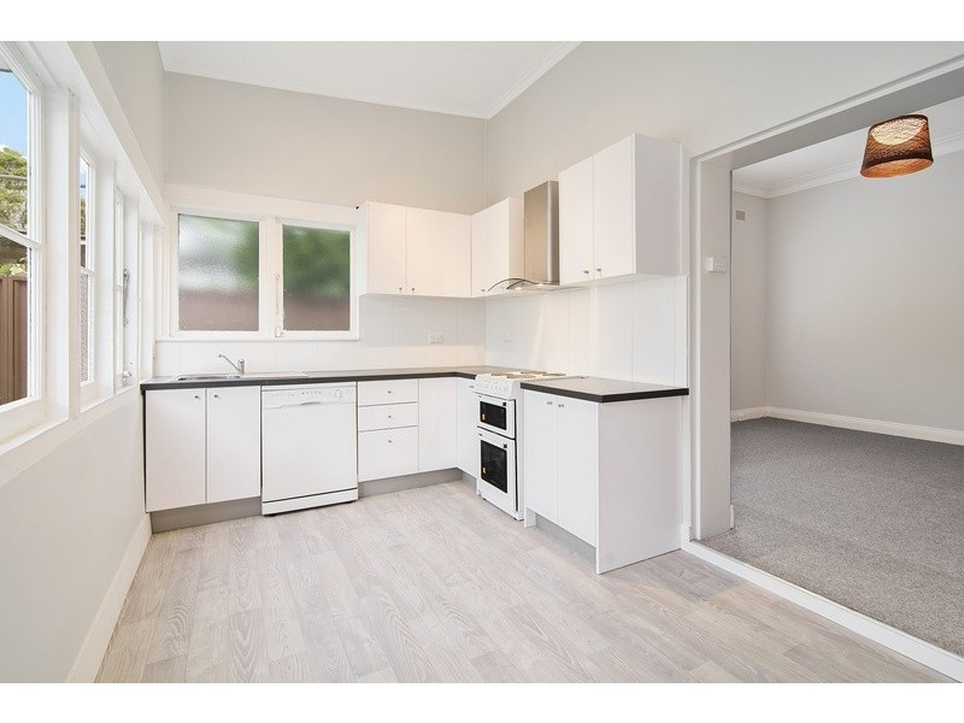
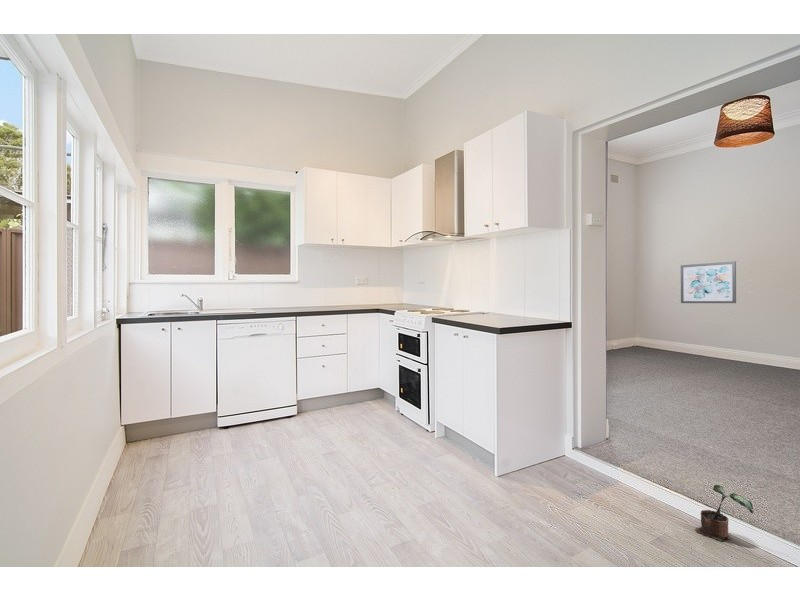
+ wall art (706, 283)
+ potted plant (719, 510)
